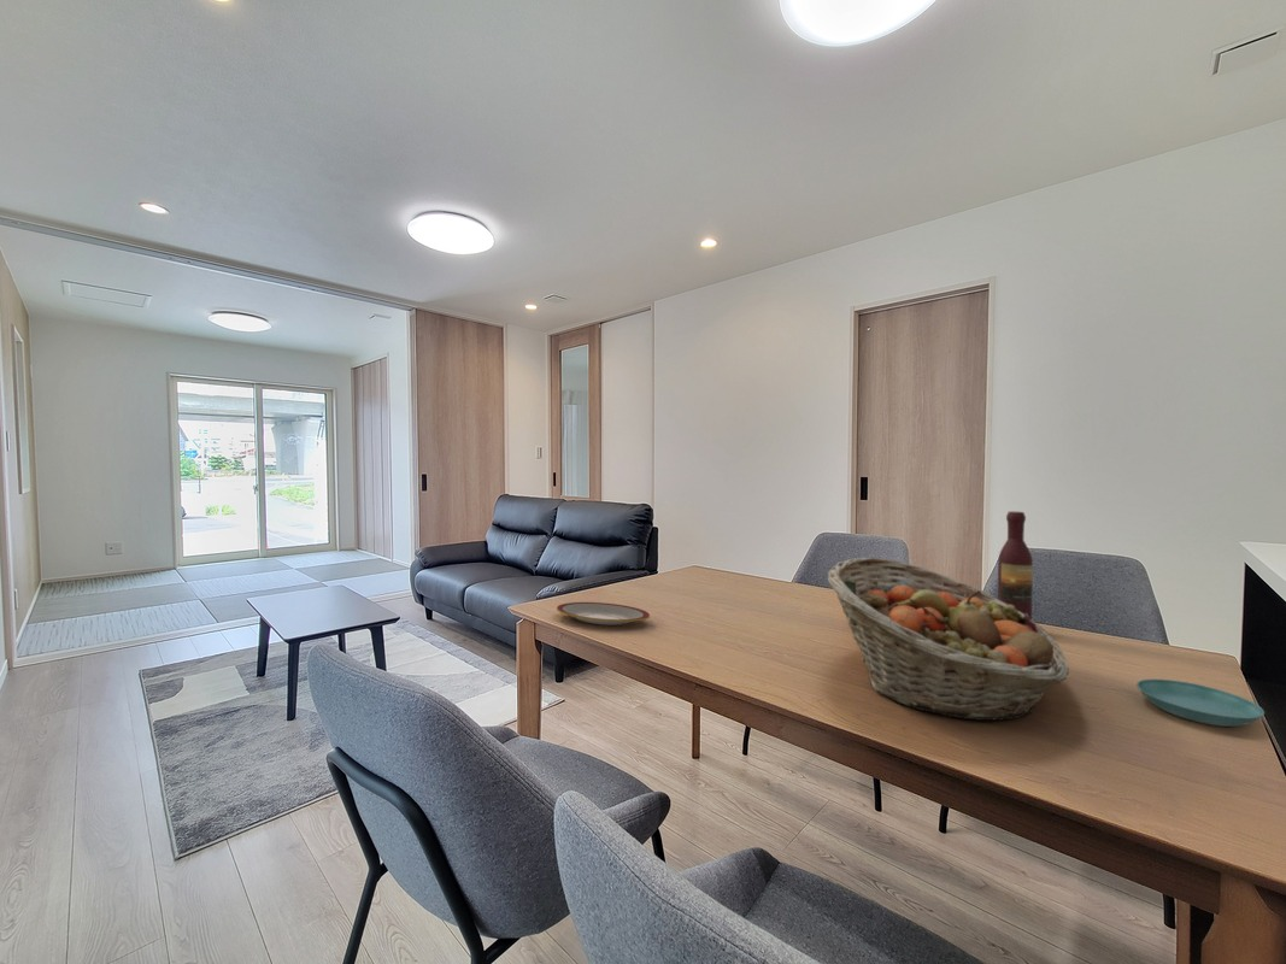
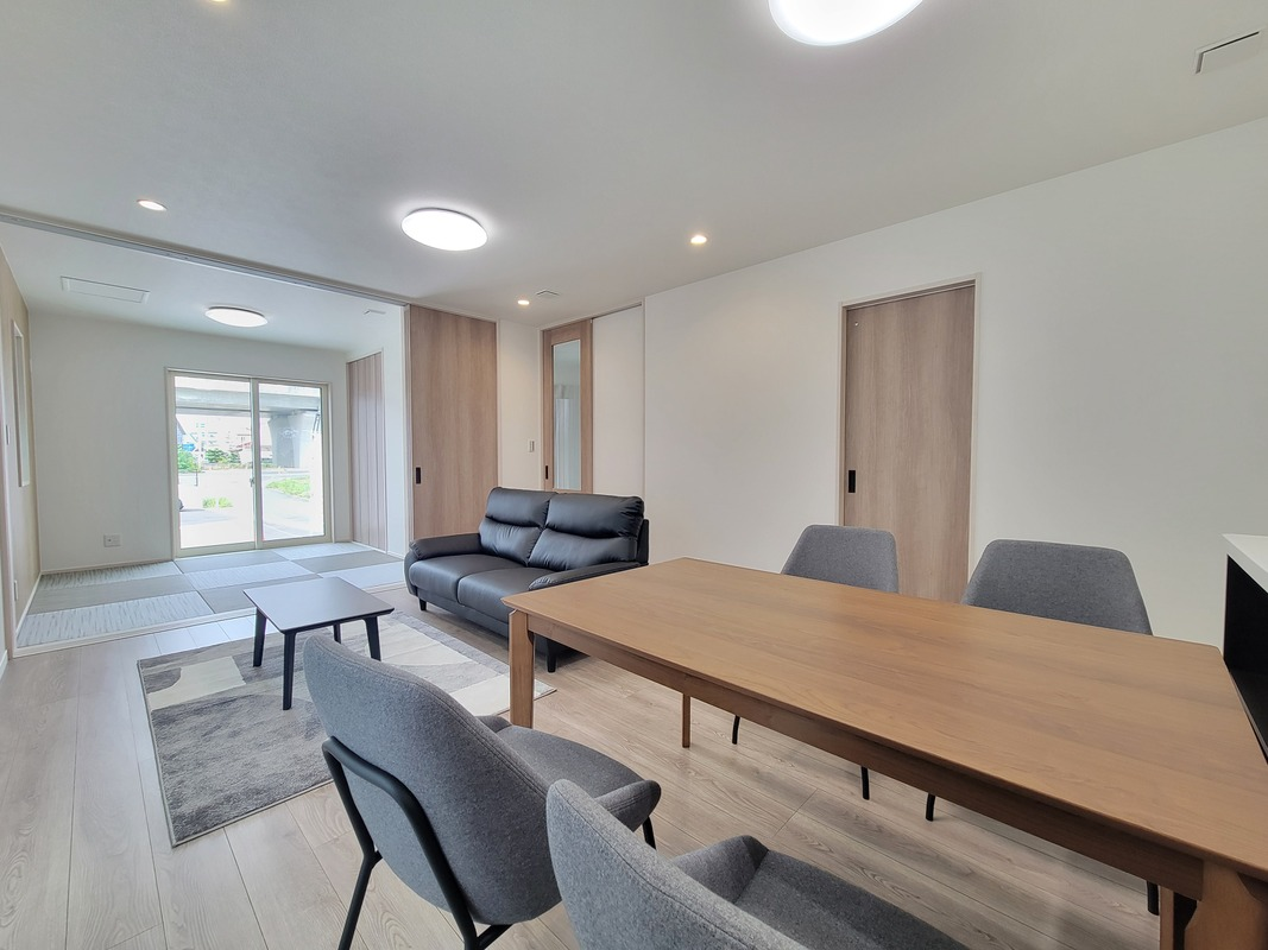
- plate (601, 615)
- wine bottle (1015, 570)
- fruit basket (936, 625)
- saucer (1196, 704)
